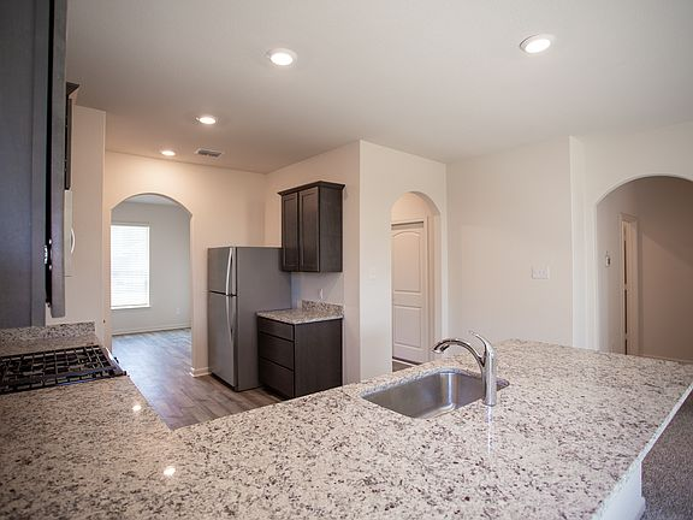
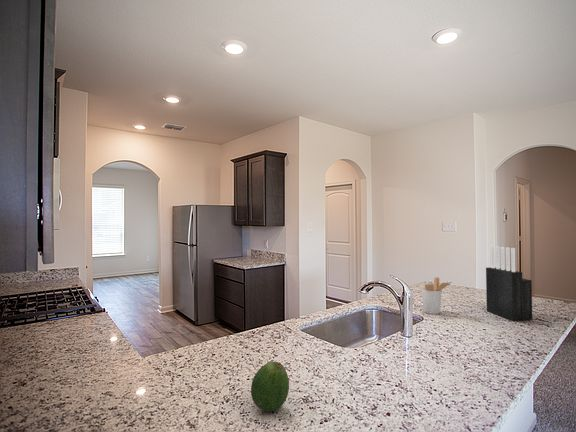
+ knife block (509, 280)
+ utensil holder (436, 295)
+ fruit (270, 384)
